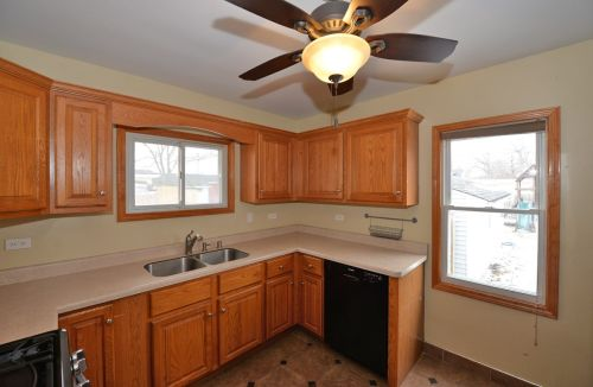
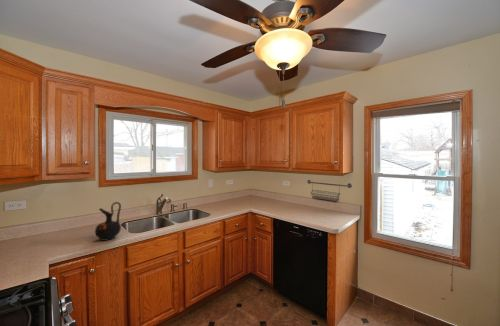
+ ceramic jug (108, 220)
